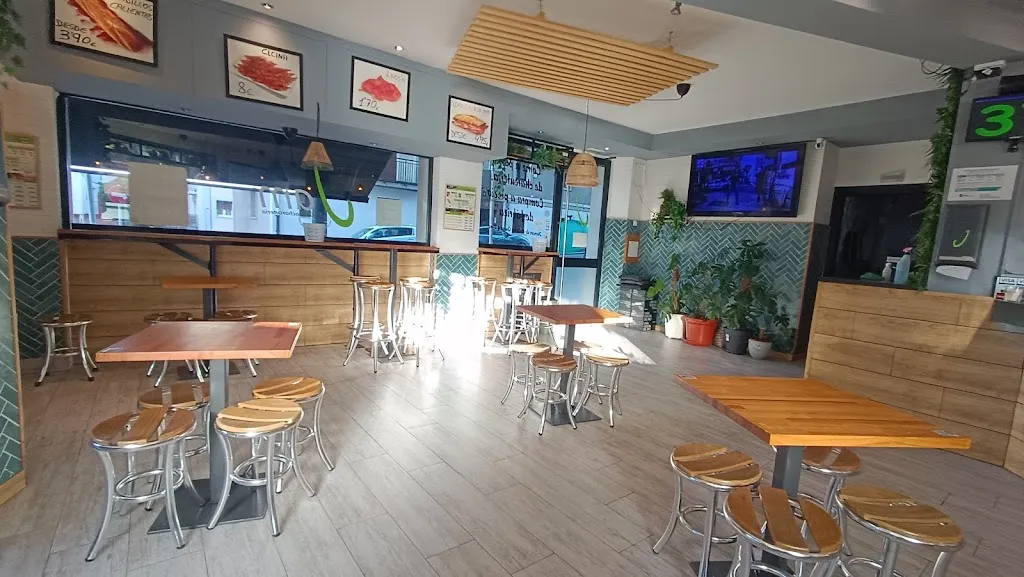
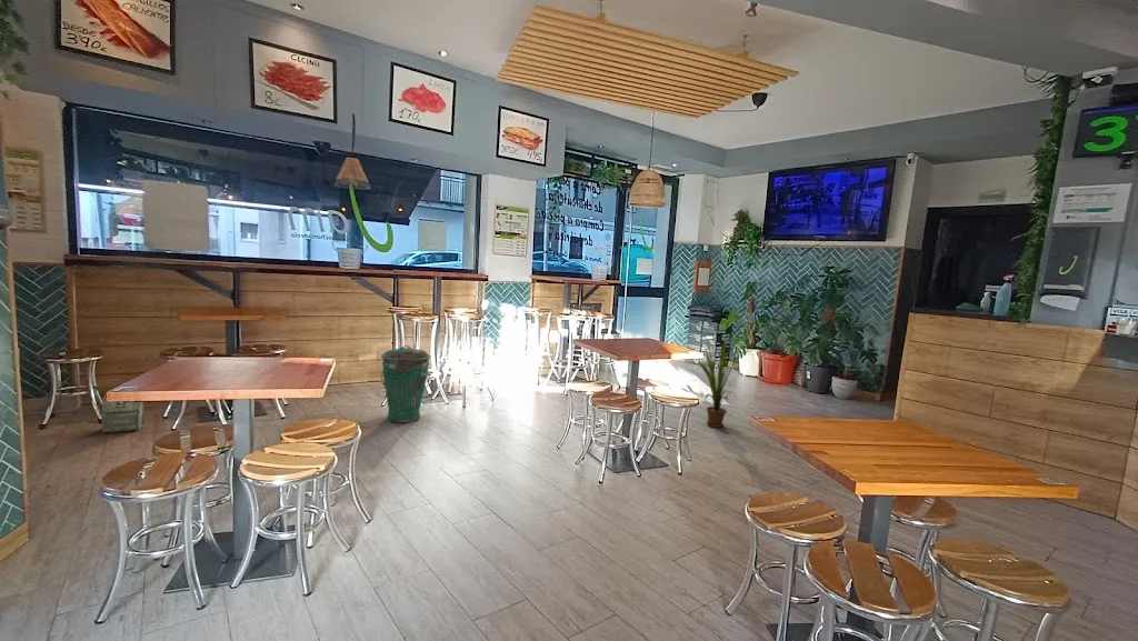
+ trash can (405, 381)
+ house plant (721, 382)
+ bag (123, 411)
